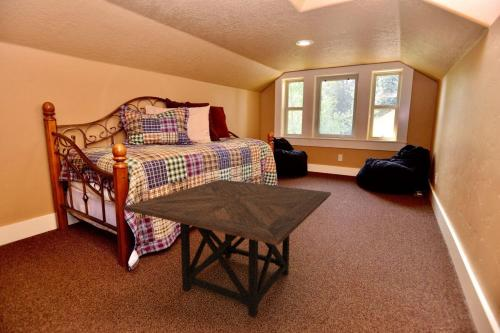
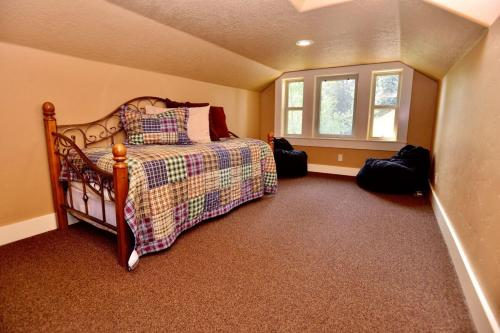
- side table (238, 240)
